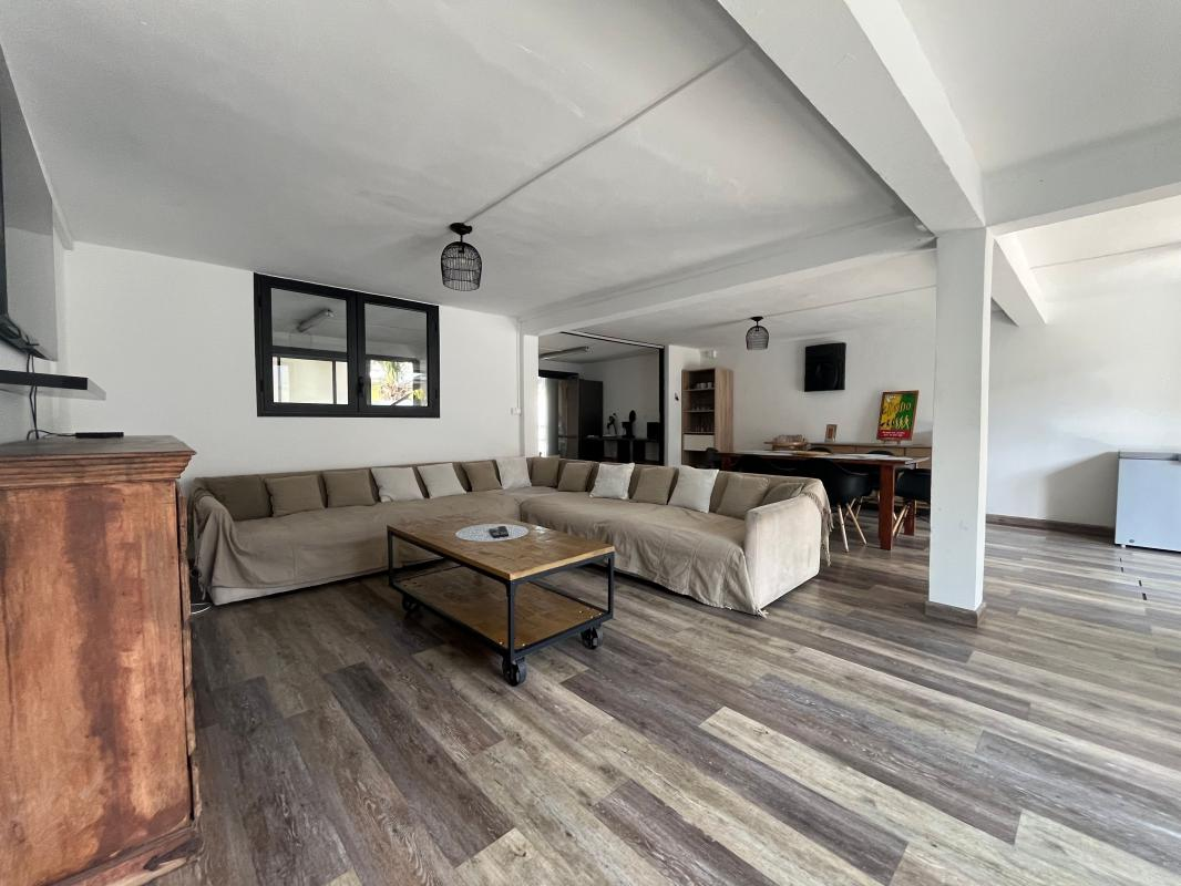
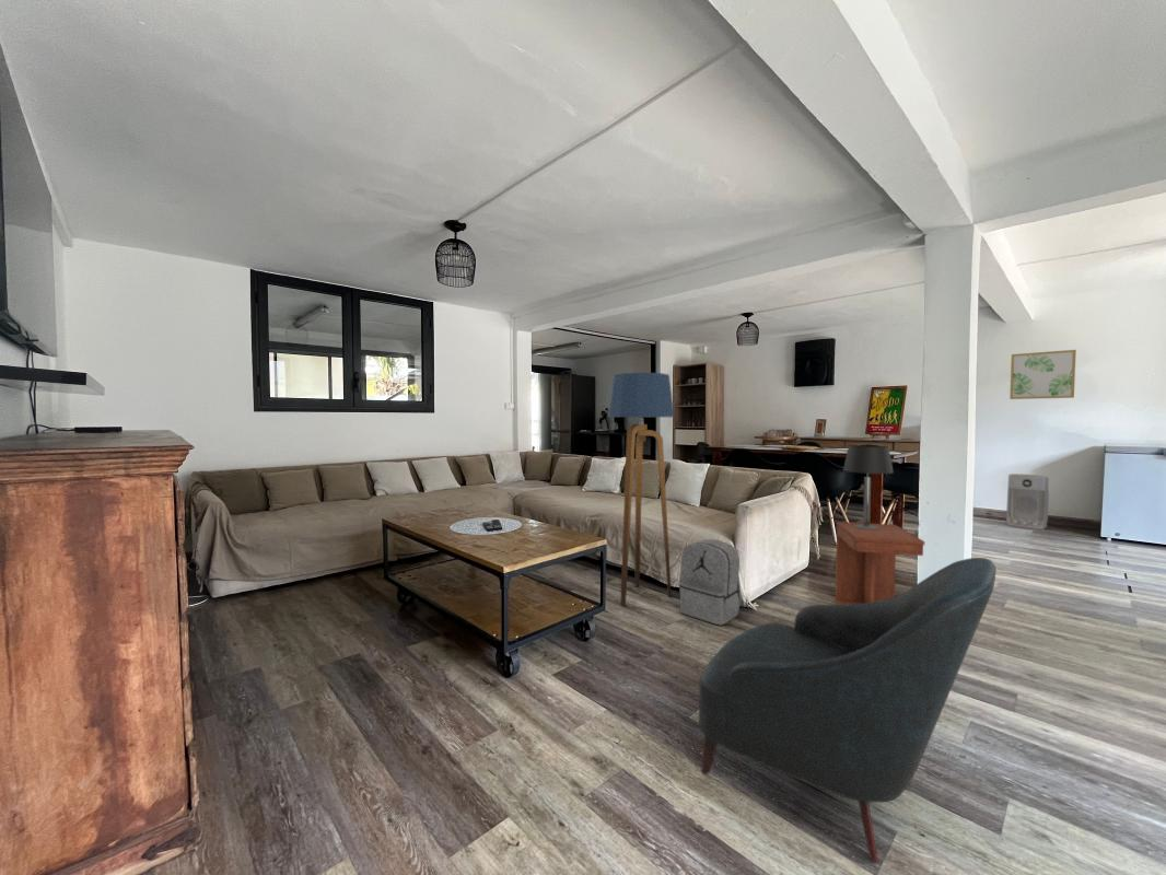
+ table lamp (866, 487)
+ wall art (1041, 375)
+ floor lamp (640, 487)
+ air purifier (1027, 500)
+ backpack (711, 576)
+ armchair (836, 660)
+ side table (875, 575)
